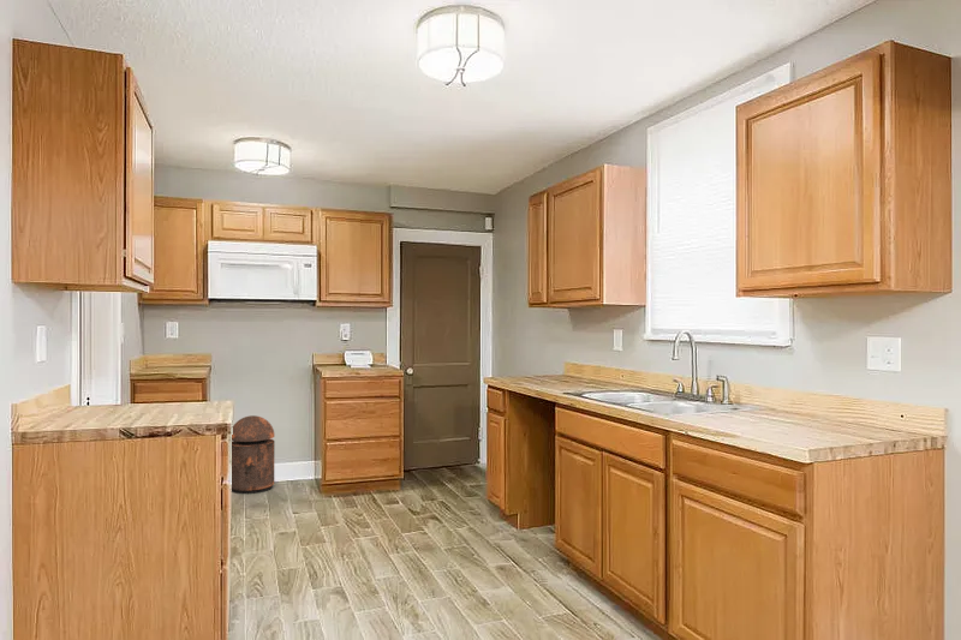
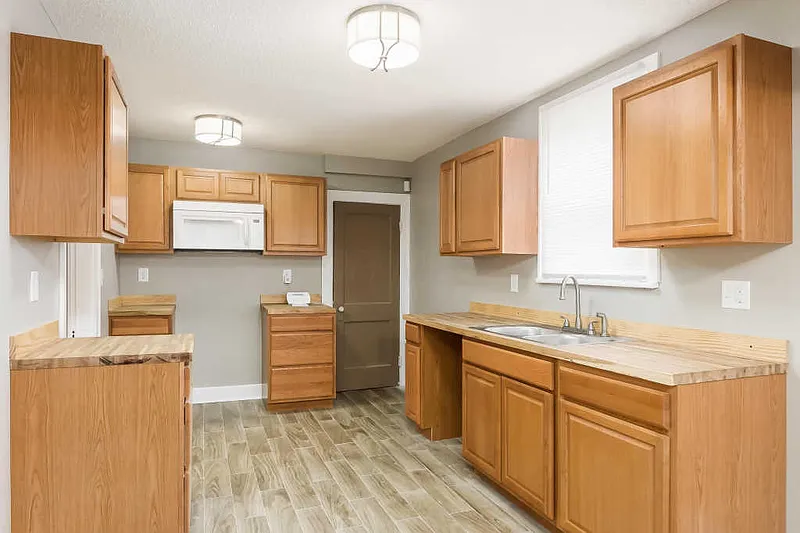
- trash can (251, 451)
